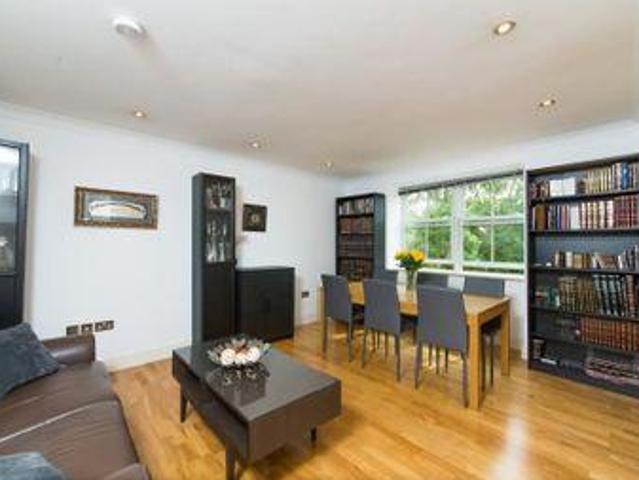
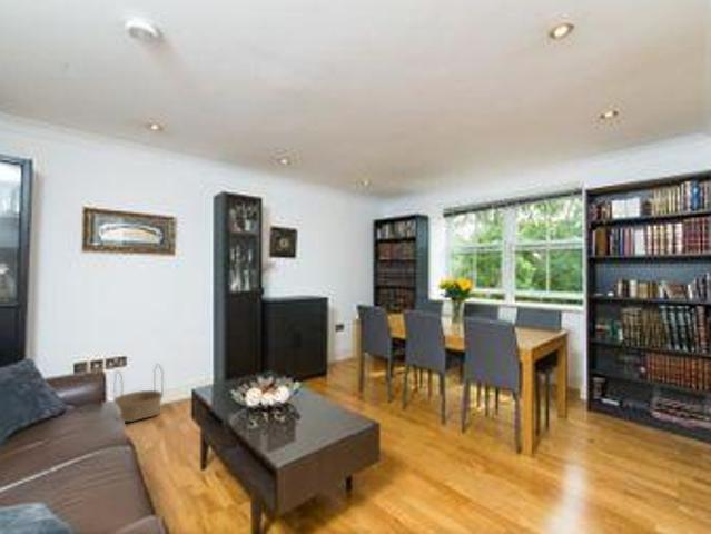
+ basket (138, 392)
